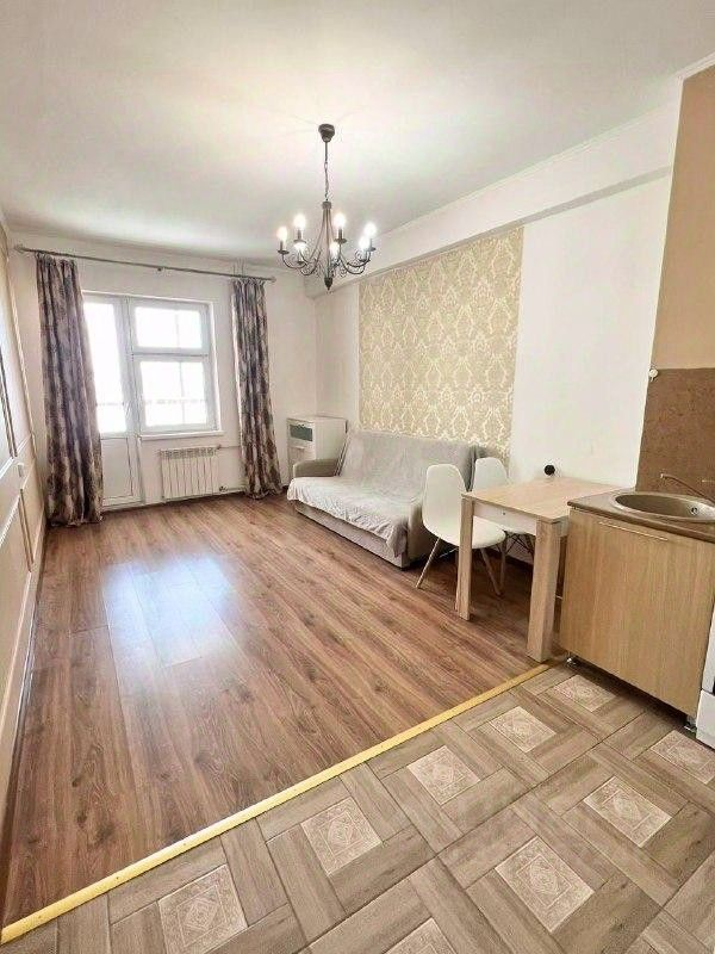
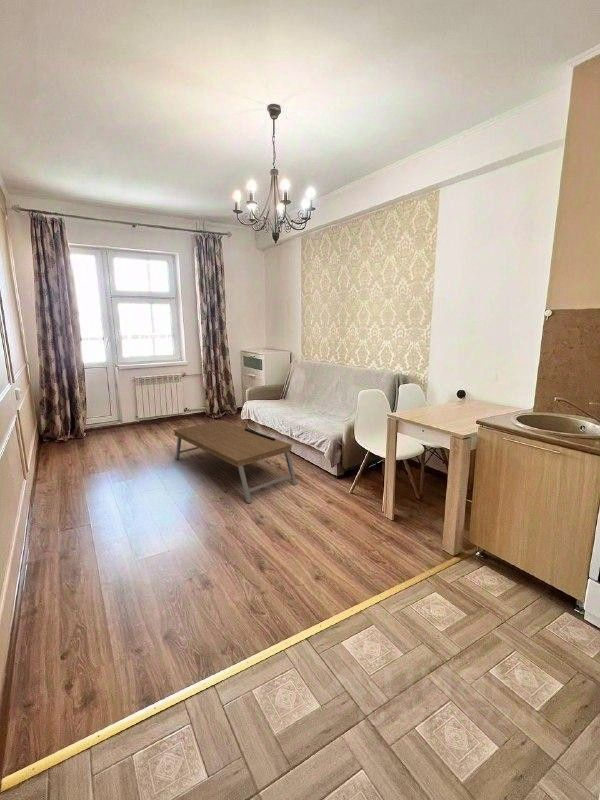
+ coffee table (229, 453)
